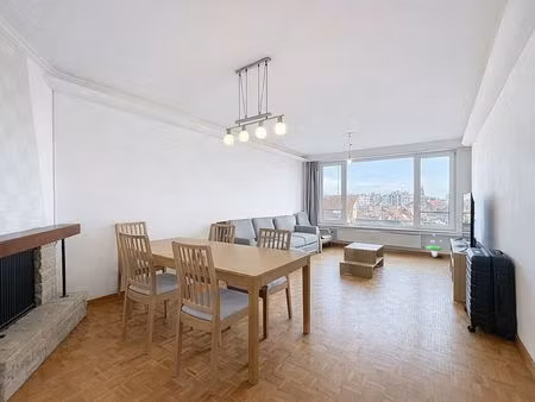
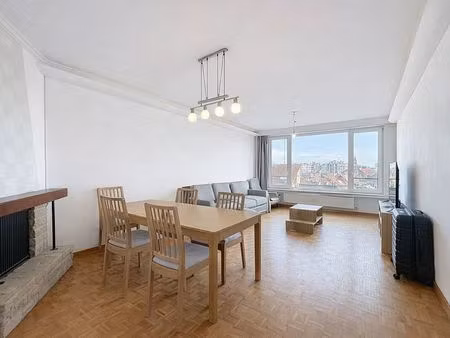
- potted plant (434, 245)
